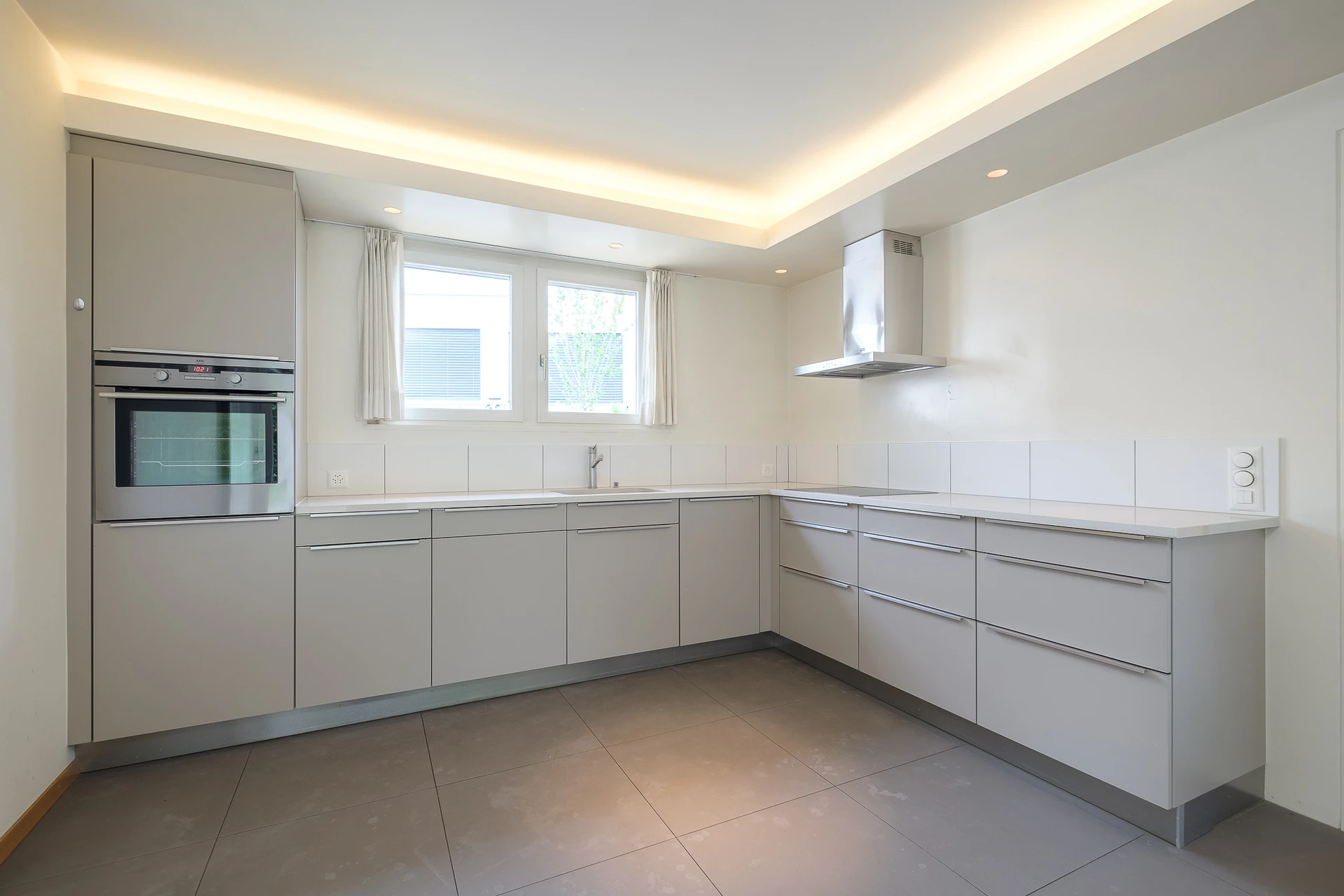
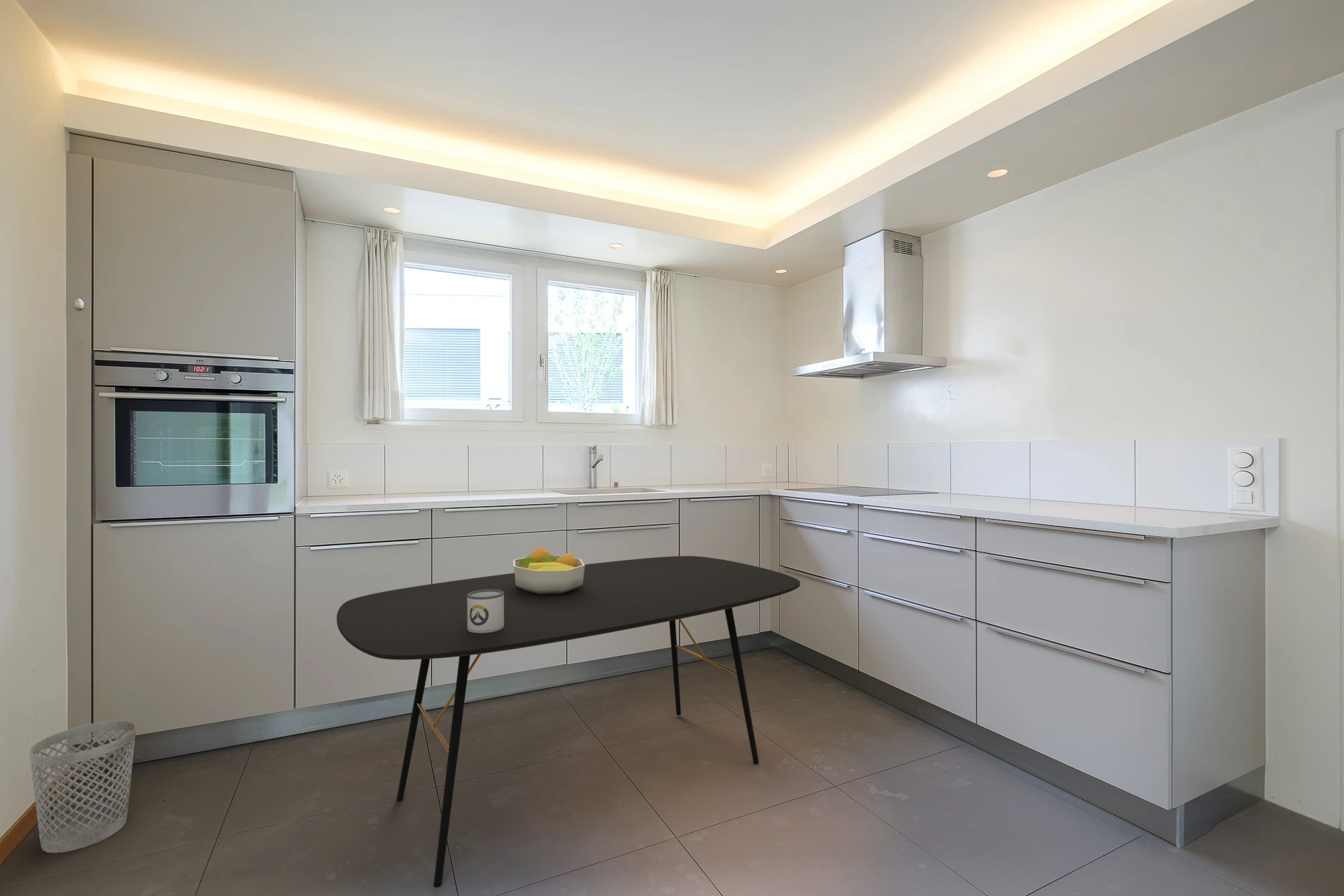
+ dining table (580, 638)
+ mug (483, 612)
+ fruit bowl (548, 572)
+ wastebasket (85, 786)
